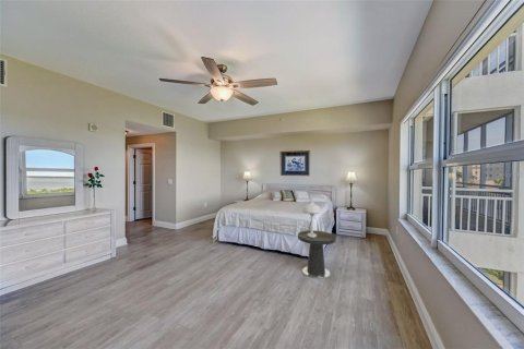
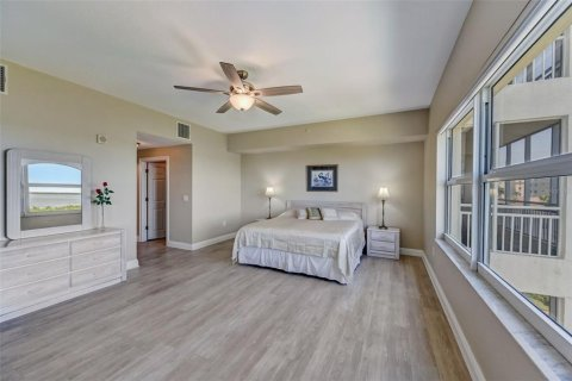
- side table (315, 253)
- table lamp (311, 217)
